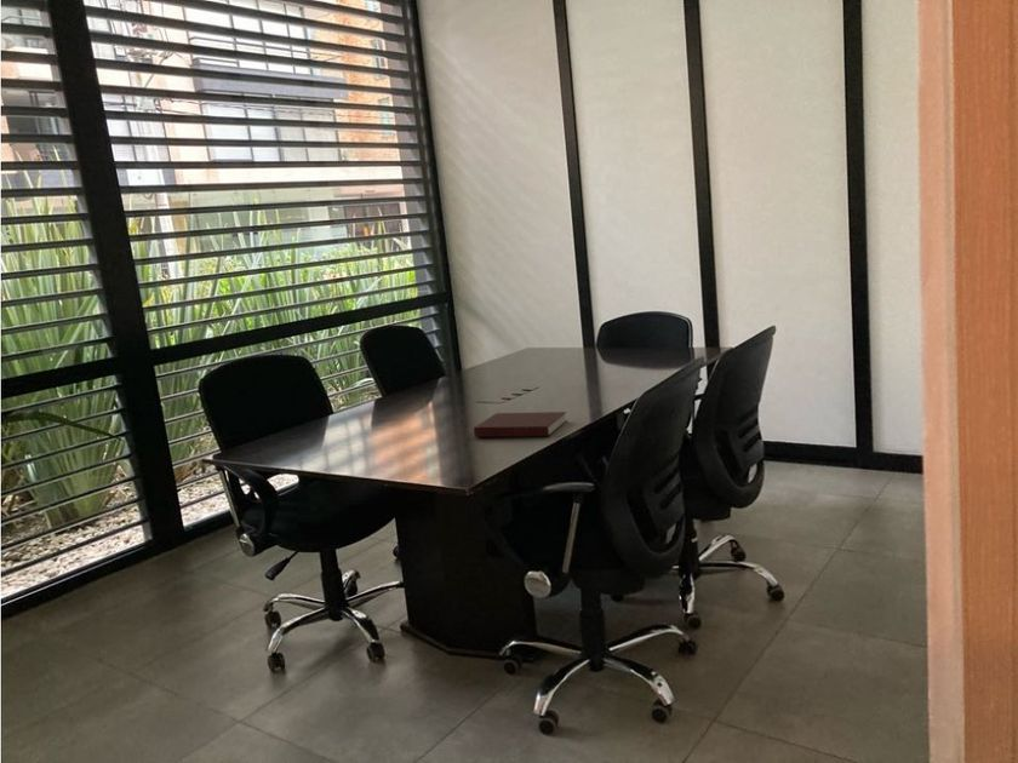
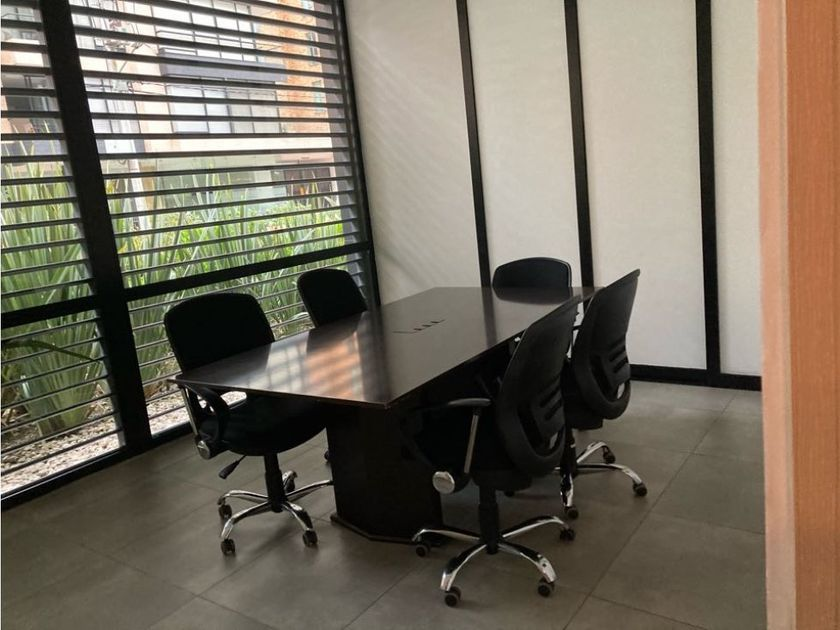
- notebook (521, 424)
